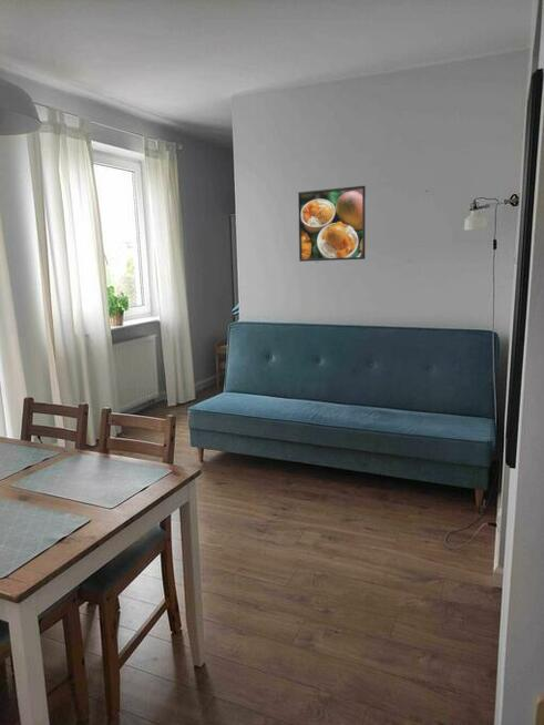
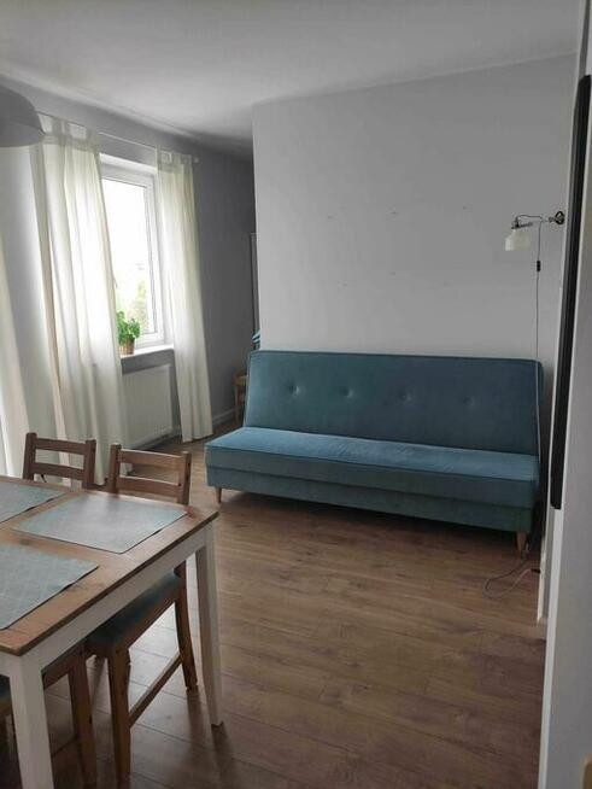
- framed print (330, 225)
